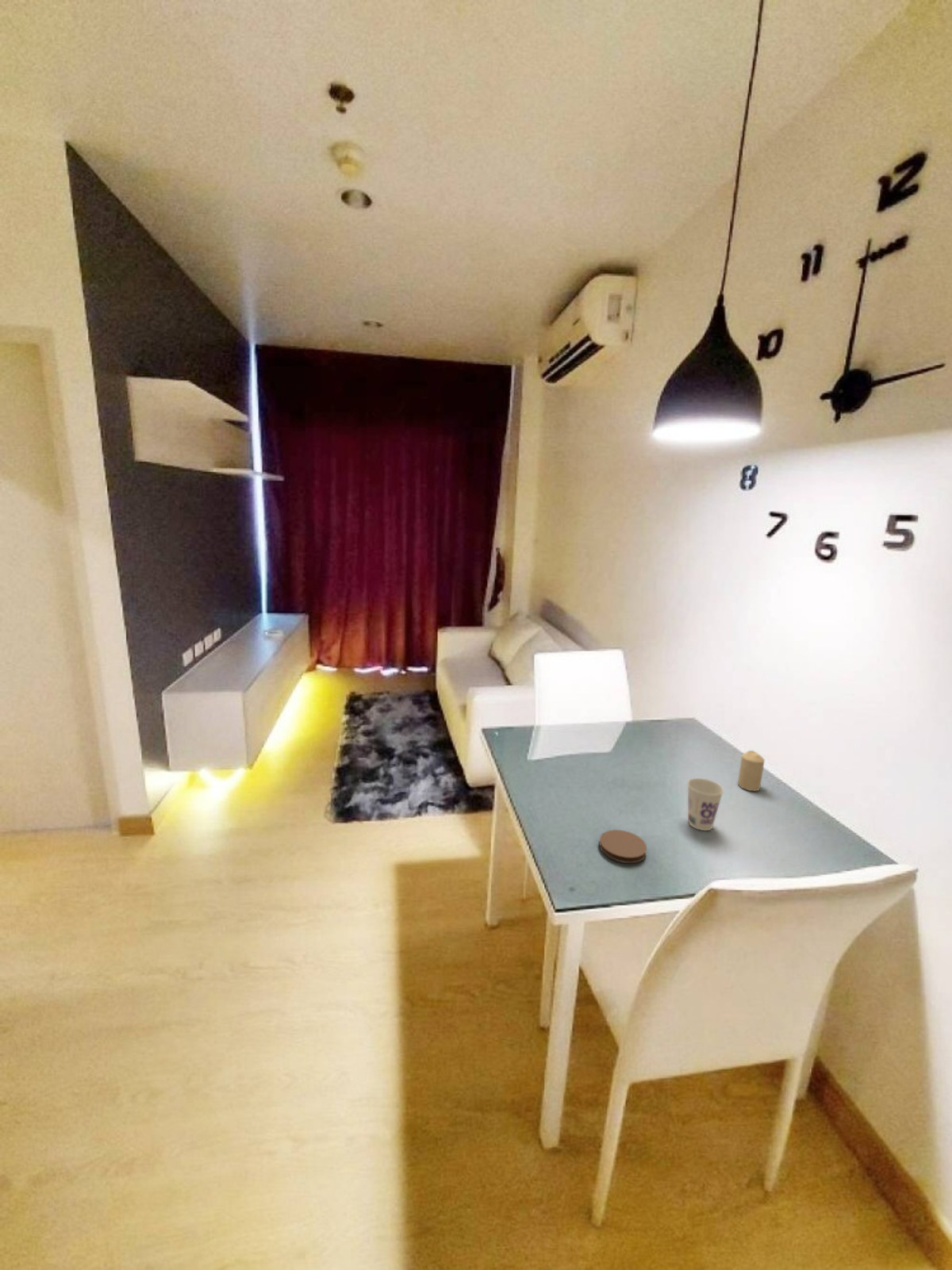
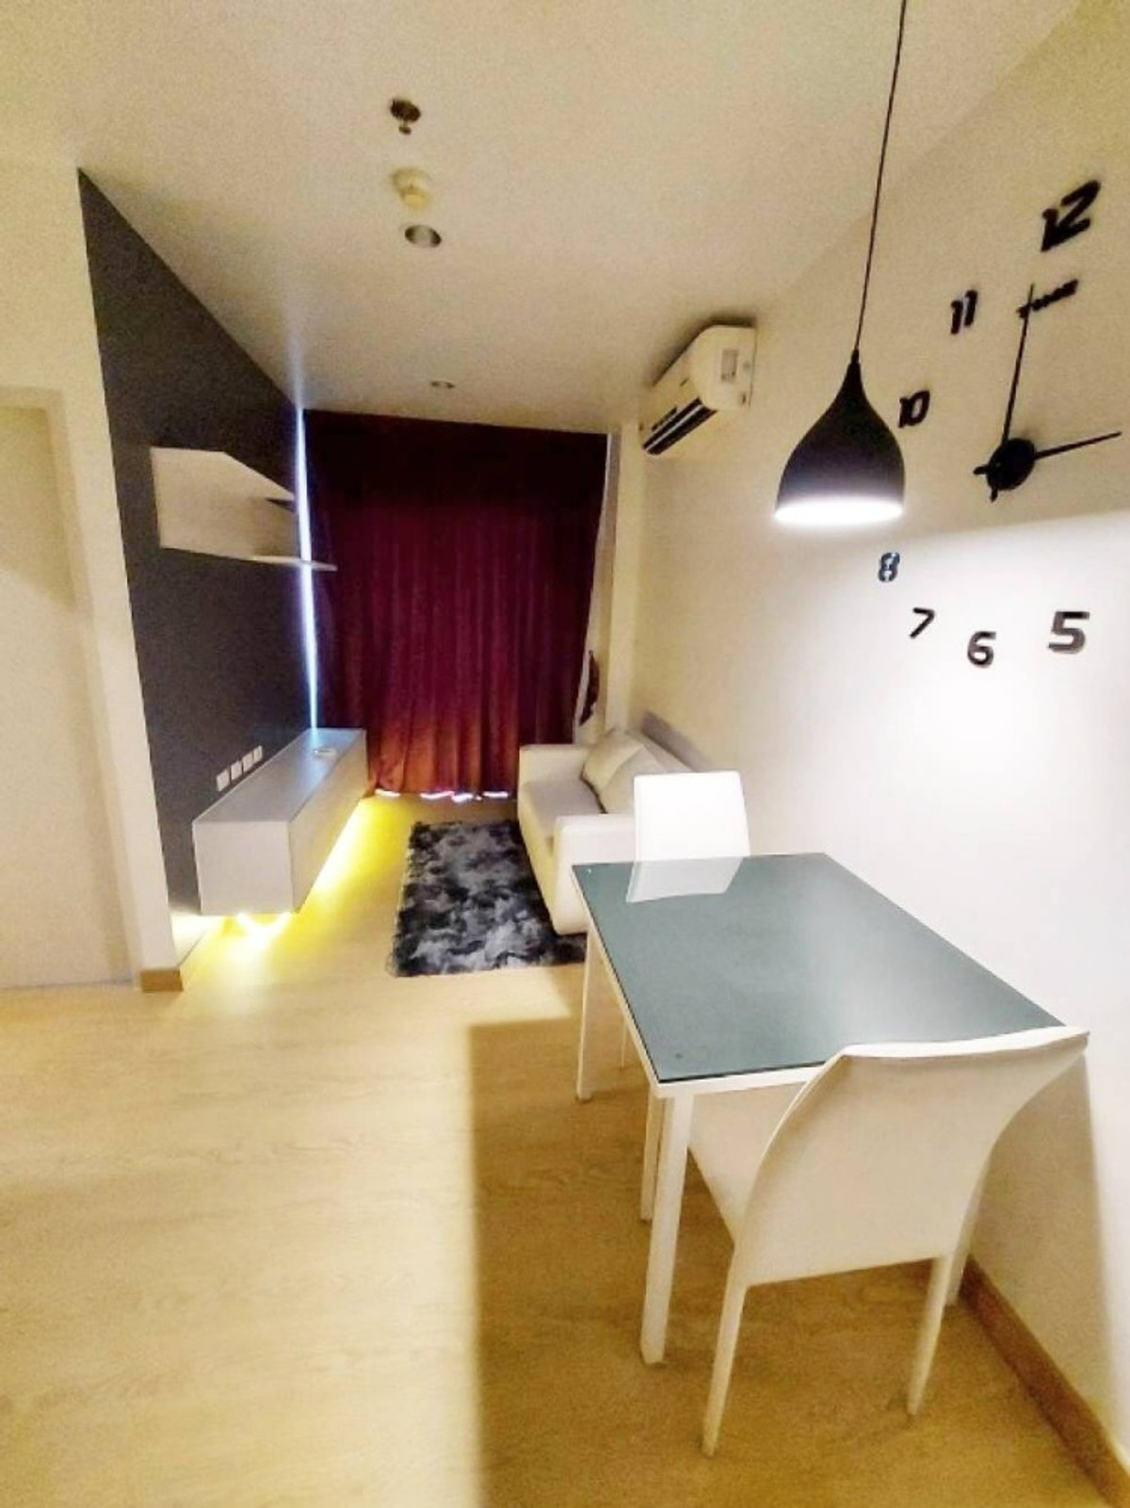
- candle (750, 769)
- cup (702, 805)
- coaster (623, 846)
